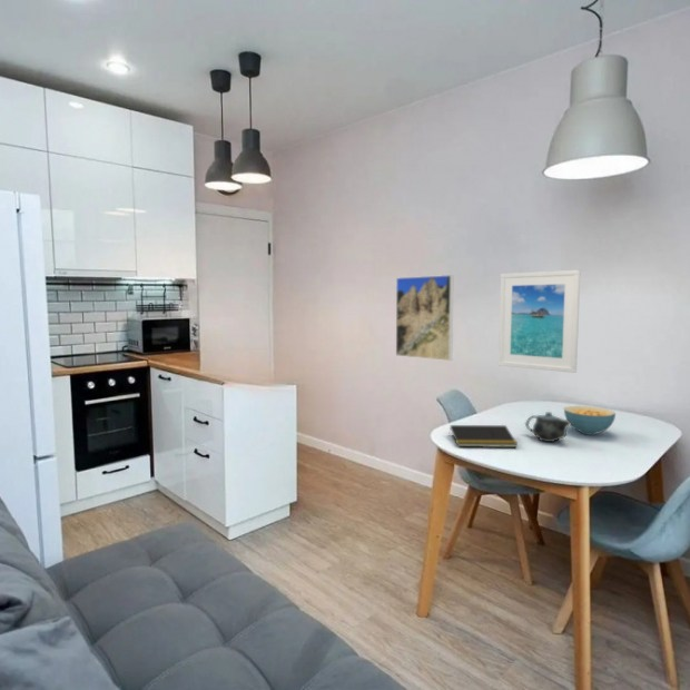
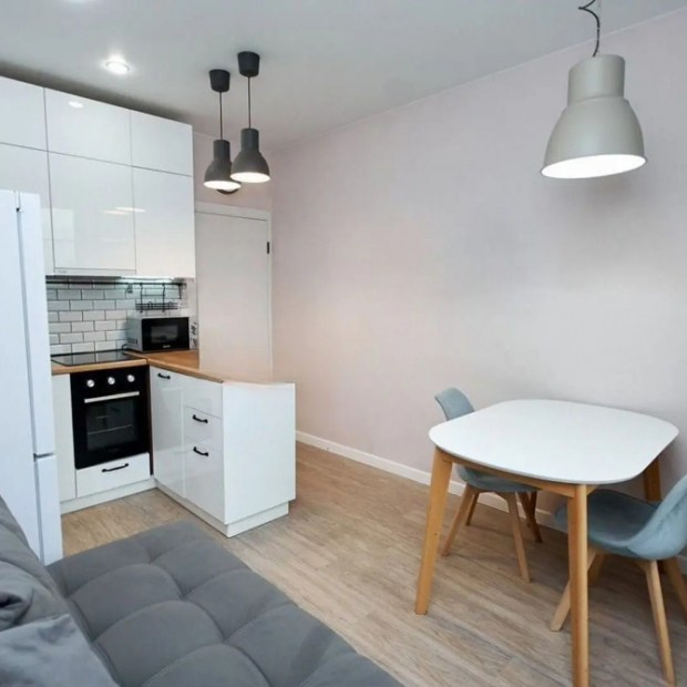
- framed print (536, 321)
- cereal bowl (588, 422)
- notepad (482, 435)
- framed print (423, 317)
- chinaware (546, 425)
